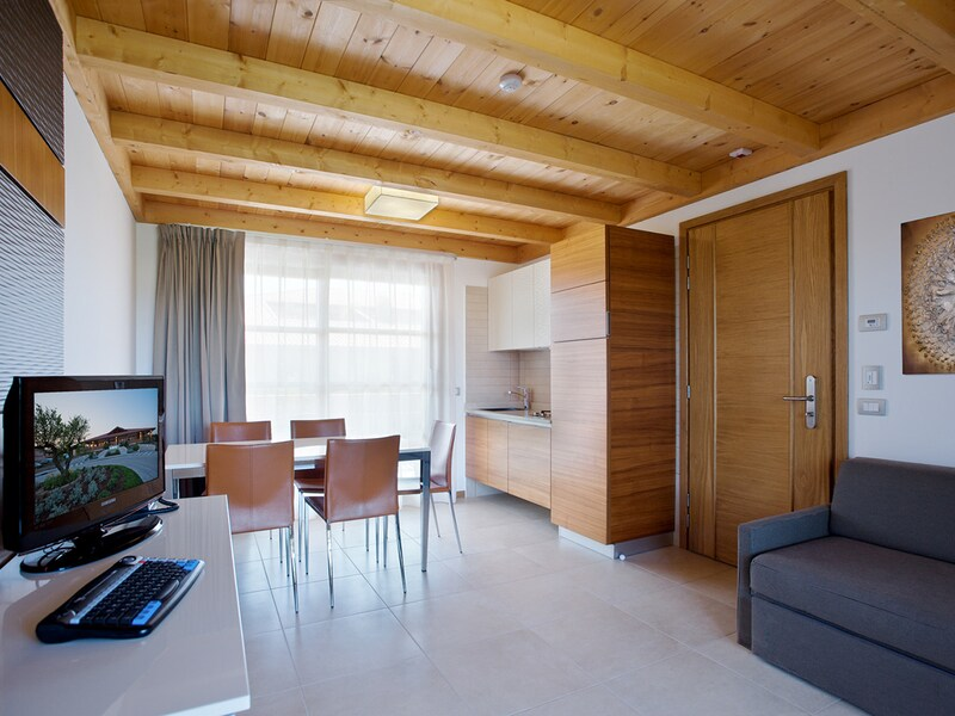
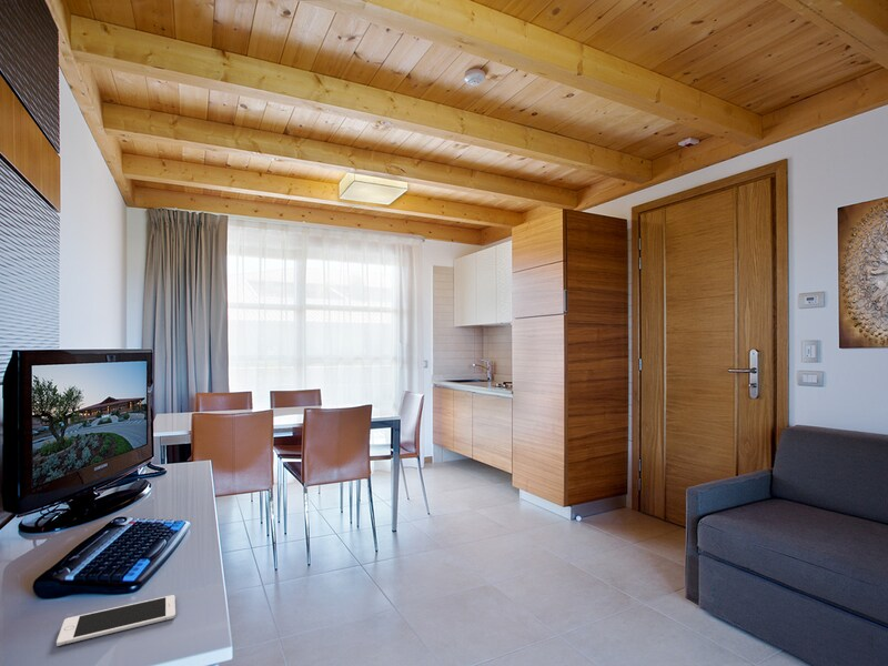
+ cell phone (120, 618)
